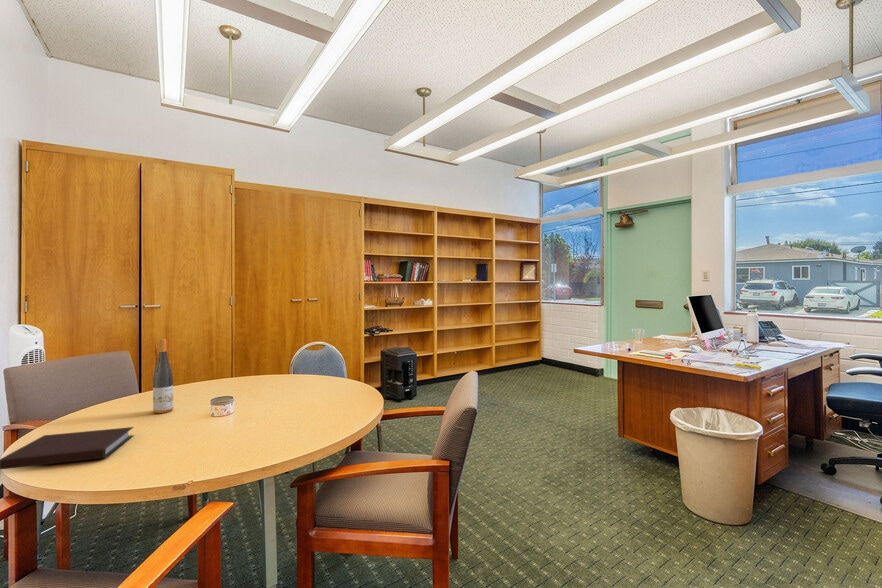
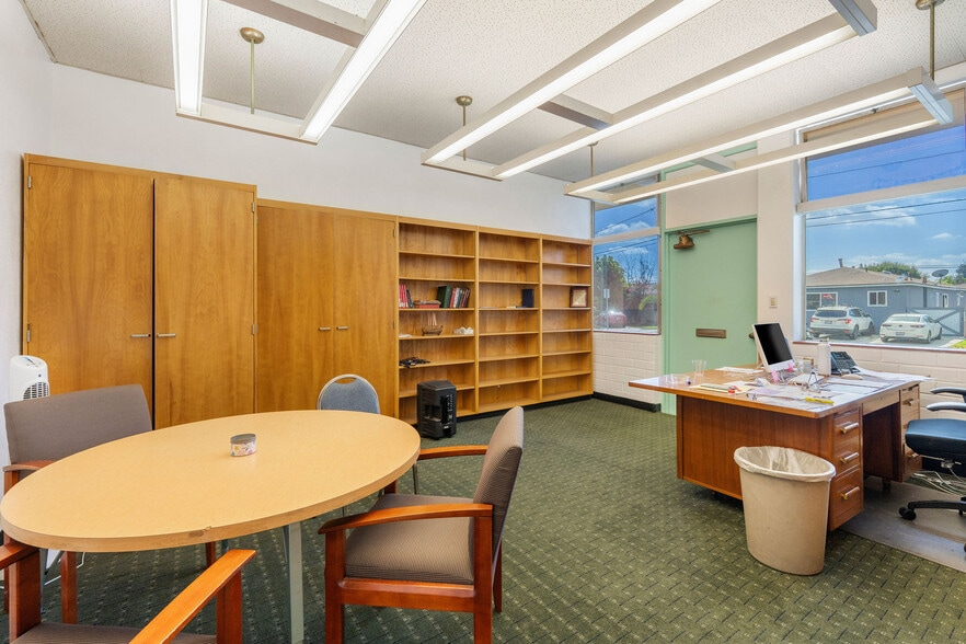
- notebook (73, 446)
- wine bottle (163, 374)
